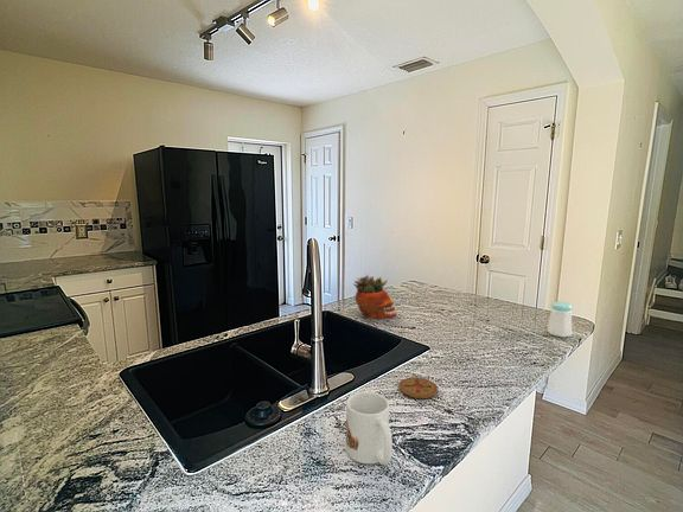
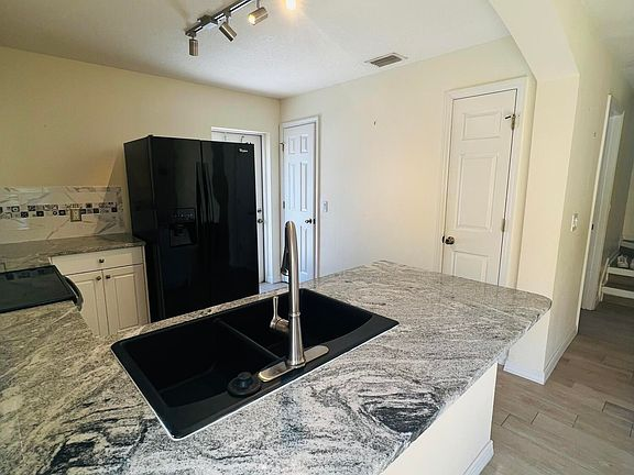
- salt shaker (560, 318)
- mug (371, 430)
- coaster (417, 386)
- succulent planter (375, 295)
